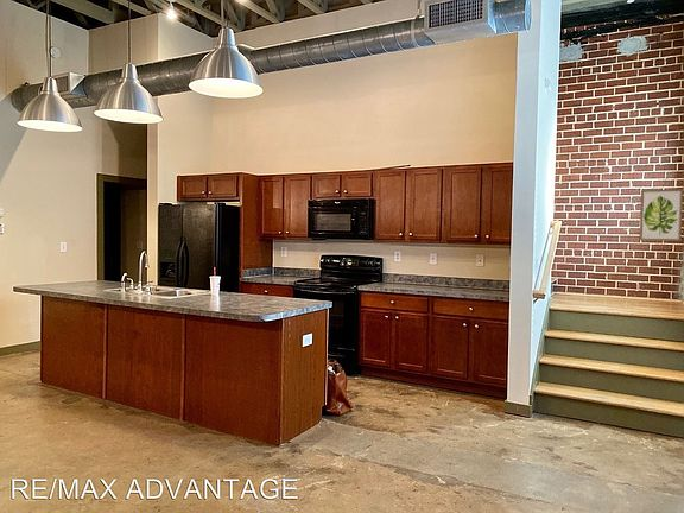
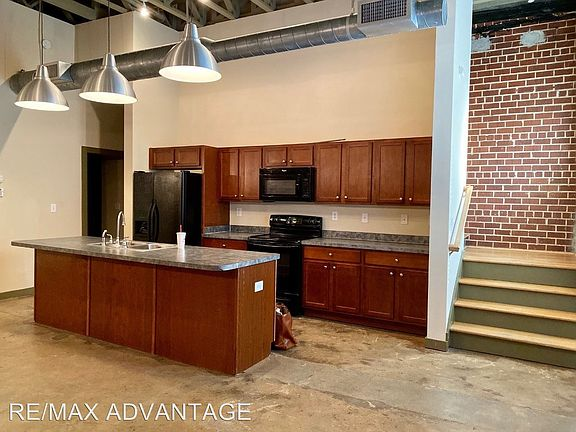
- wall art (660, 215)
